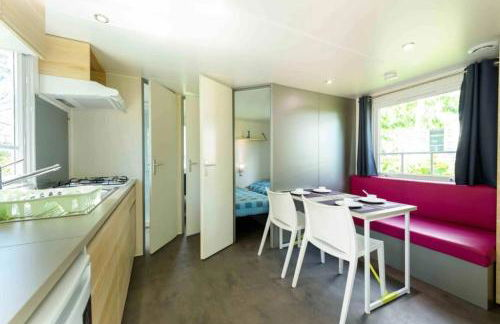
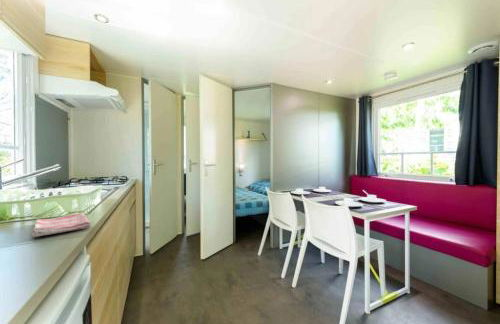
+ dish towel (62, 222)
